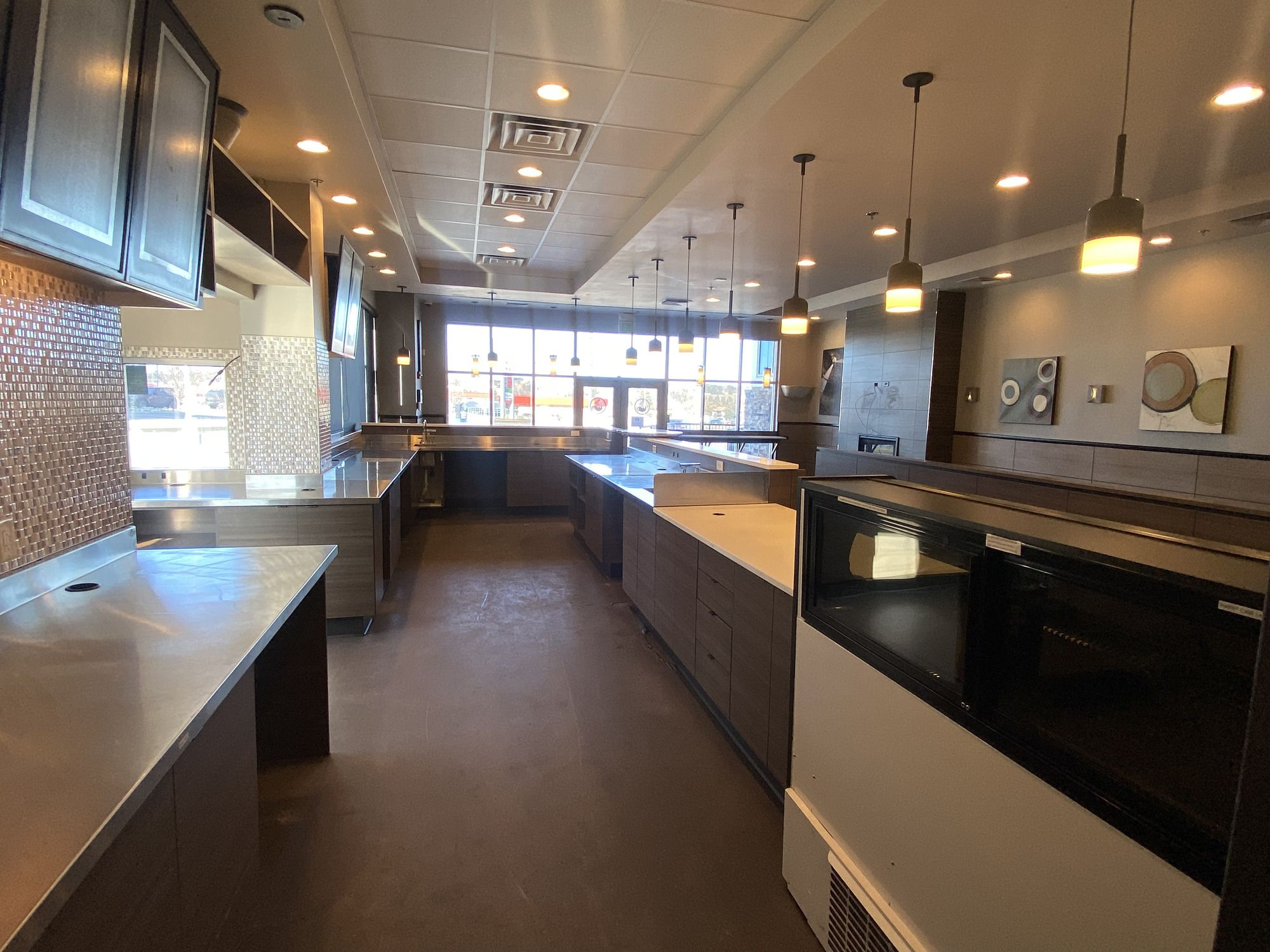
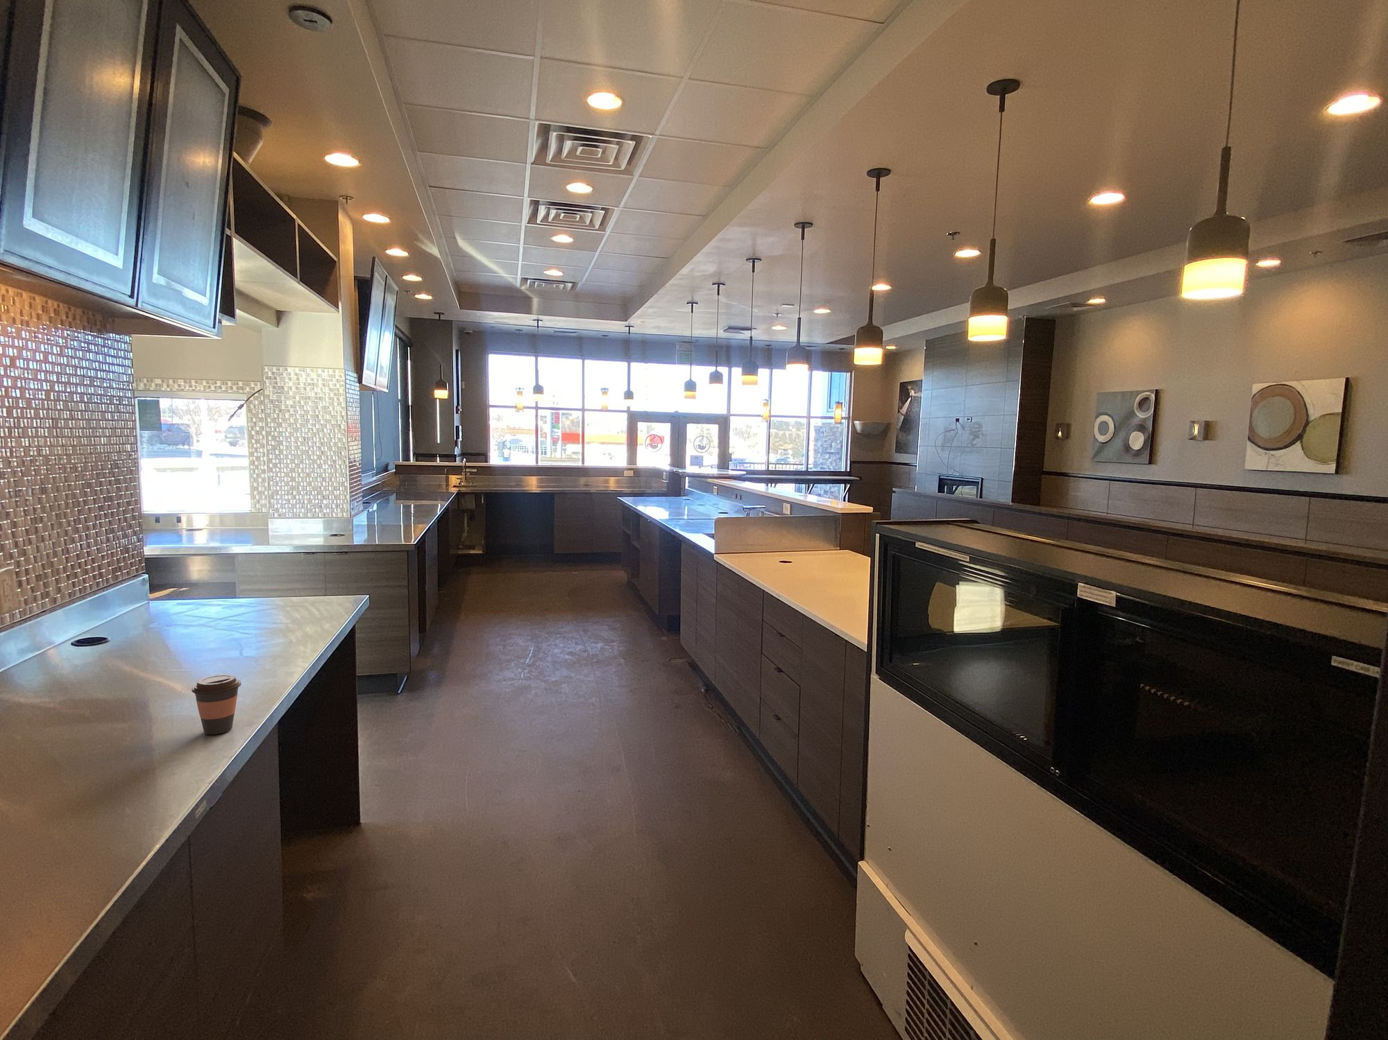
+ coffee cup (217, 705)
